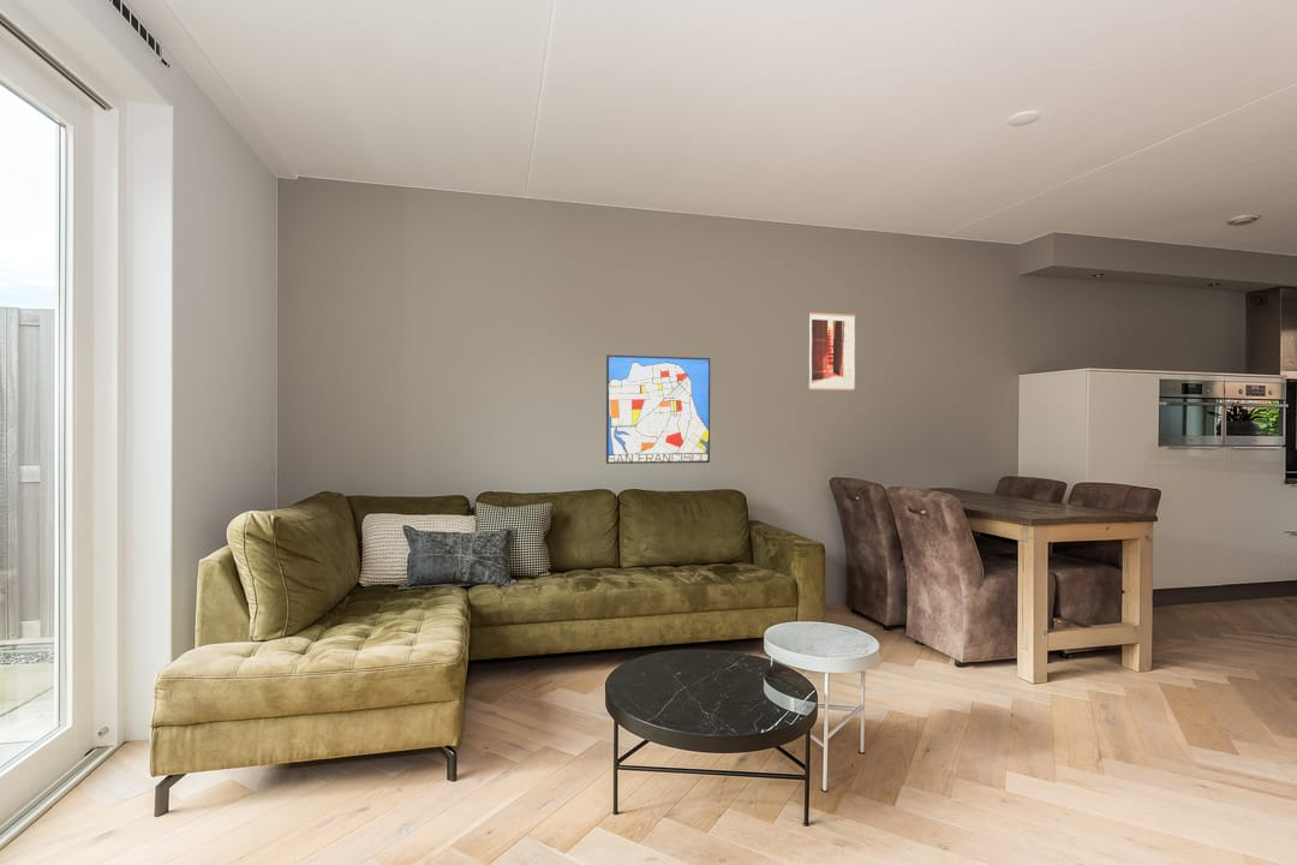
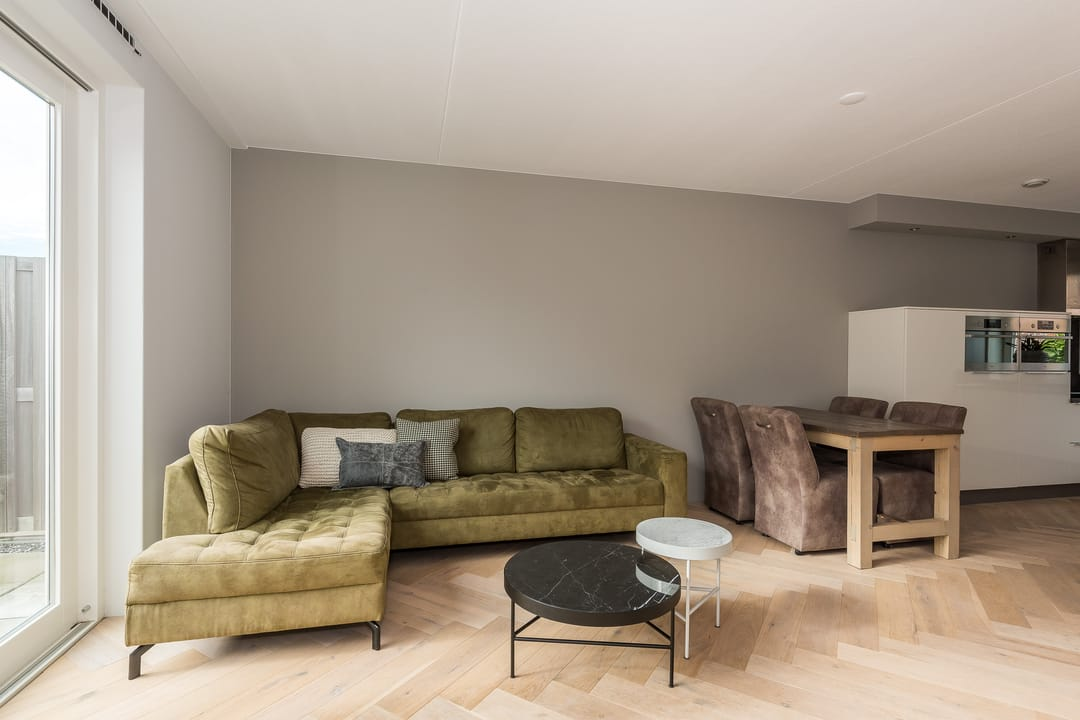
- wall art (658, 410)
- wall art (831, 351)
